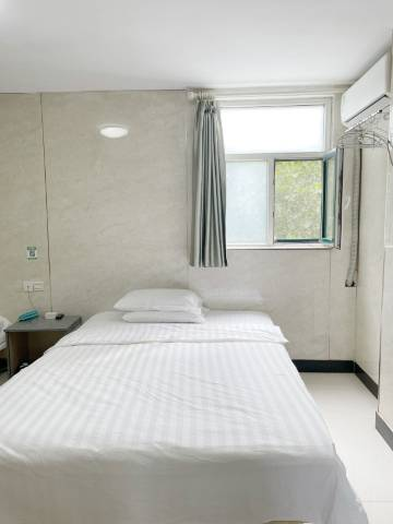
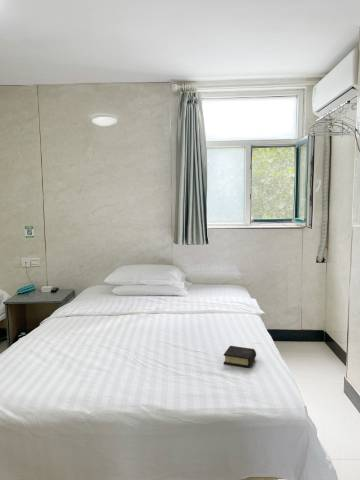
+ book (240, 356)
